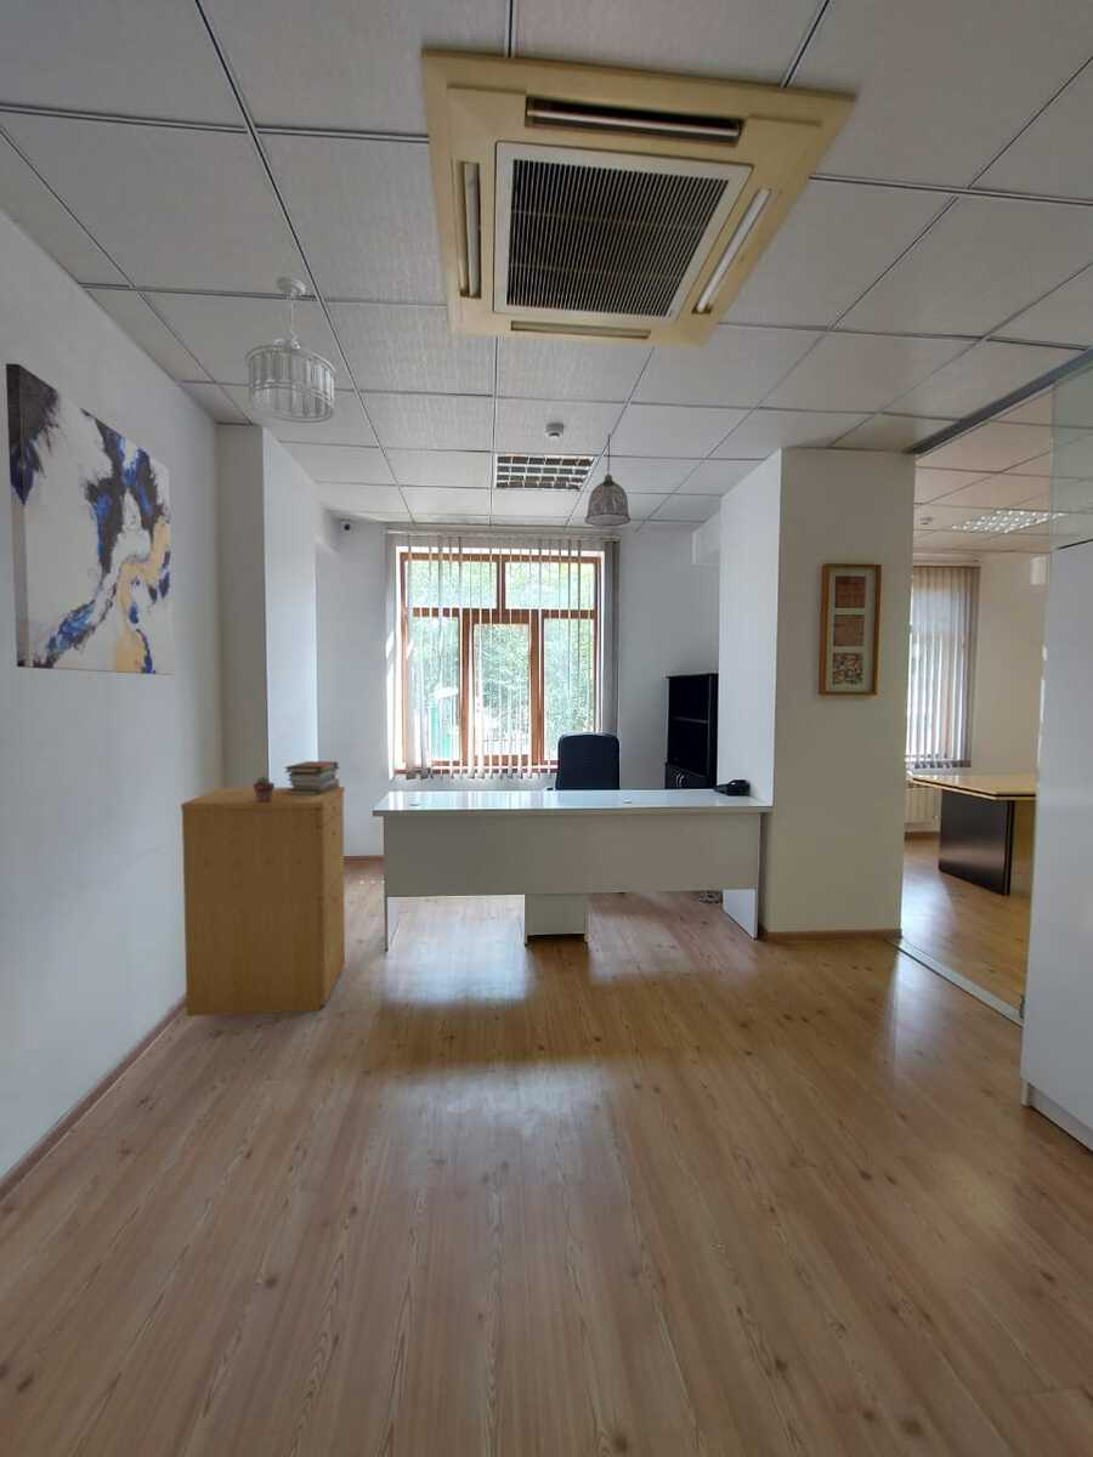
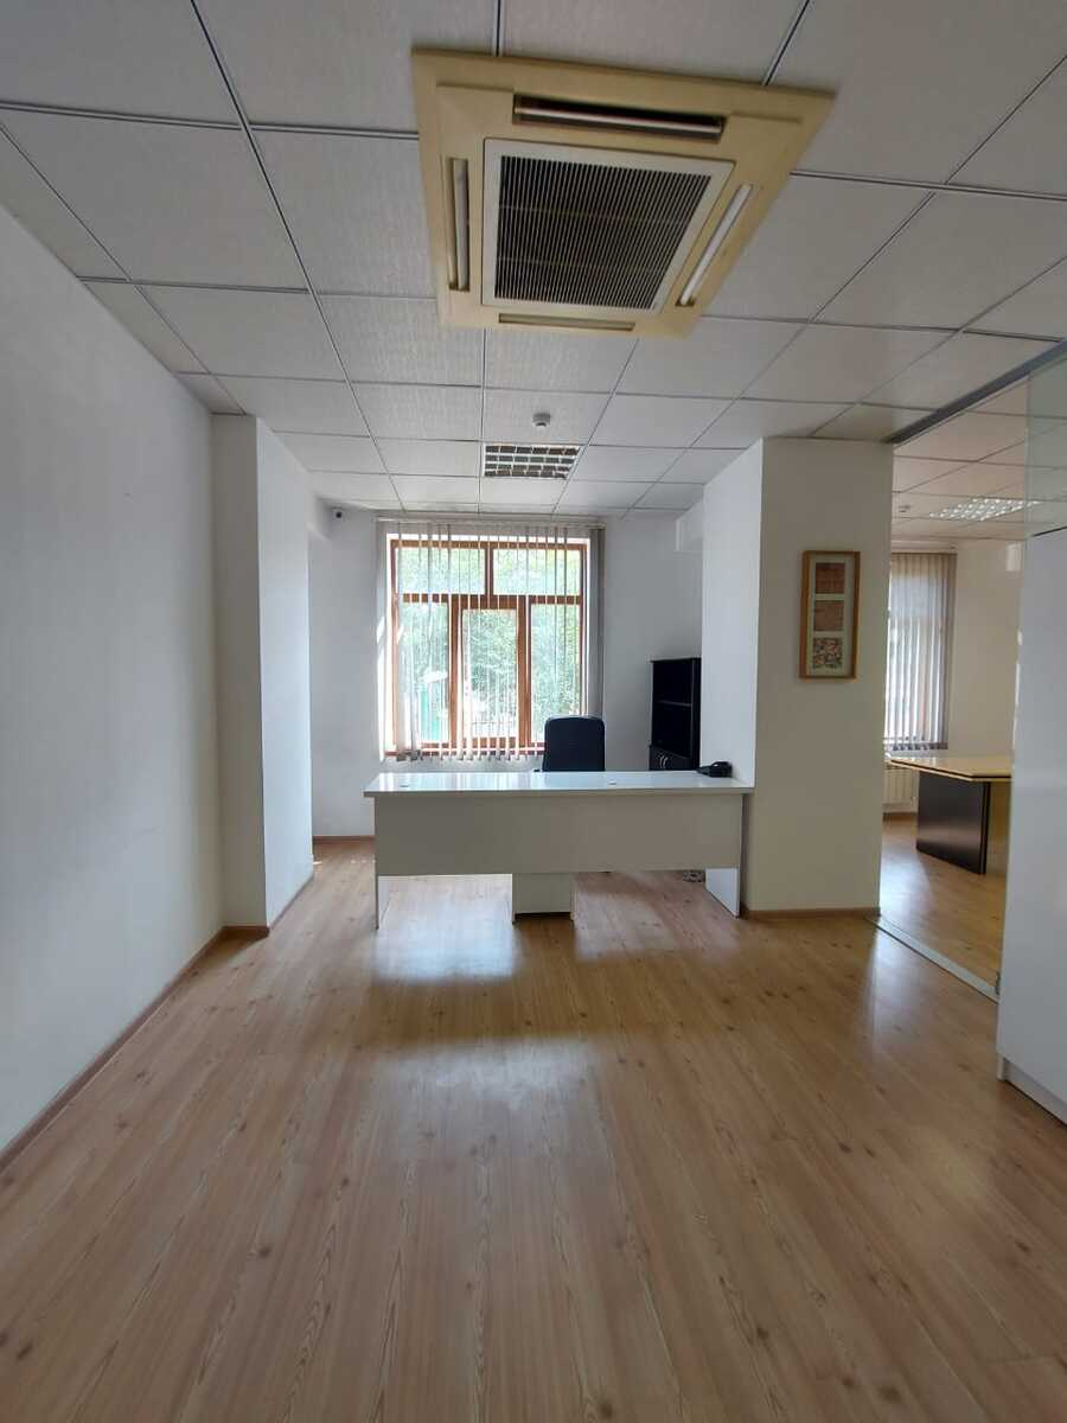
- ceiling light fixture (291, 346)
- filing cabinet (271, 892)
- wall art (106, 550)
- potted succulent (264, 788)
- pendant lamp (607, 477)
- book stack (312, 777)
